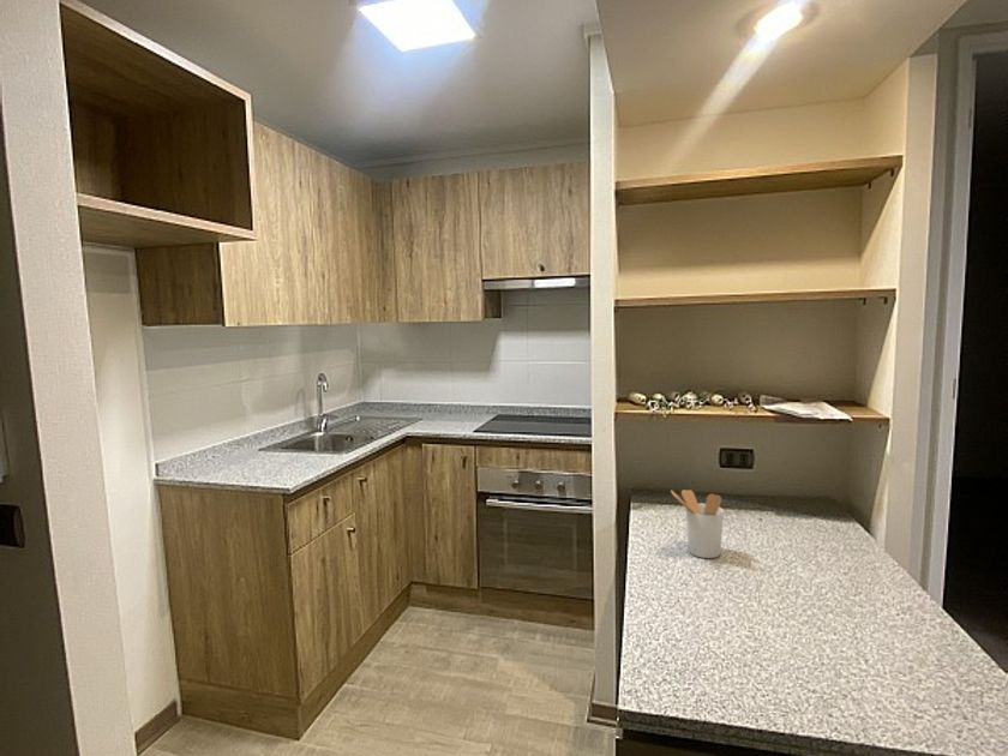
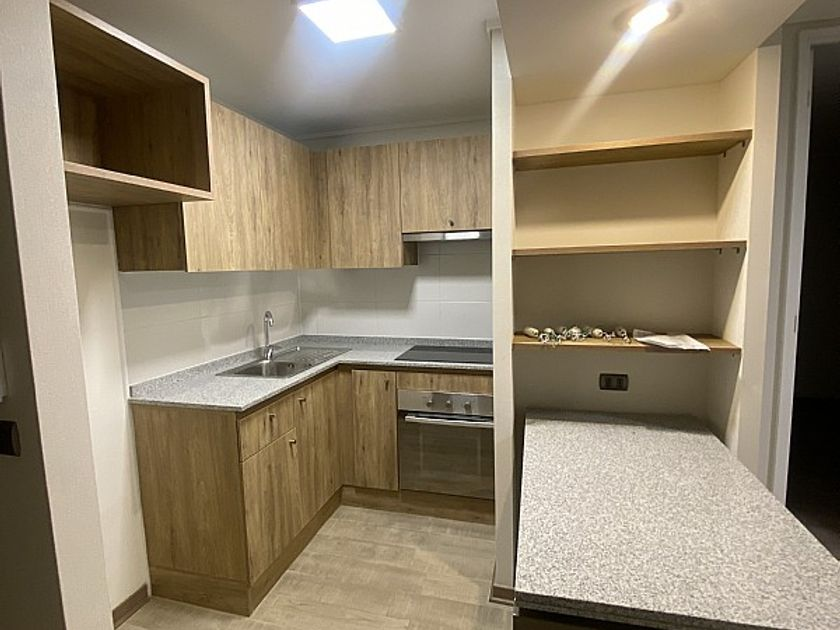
- utensil holder (695, 521)
